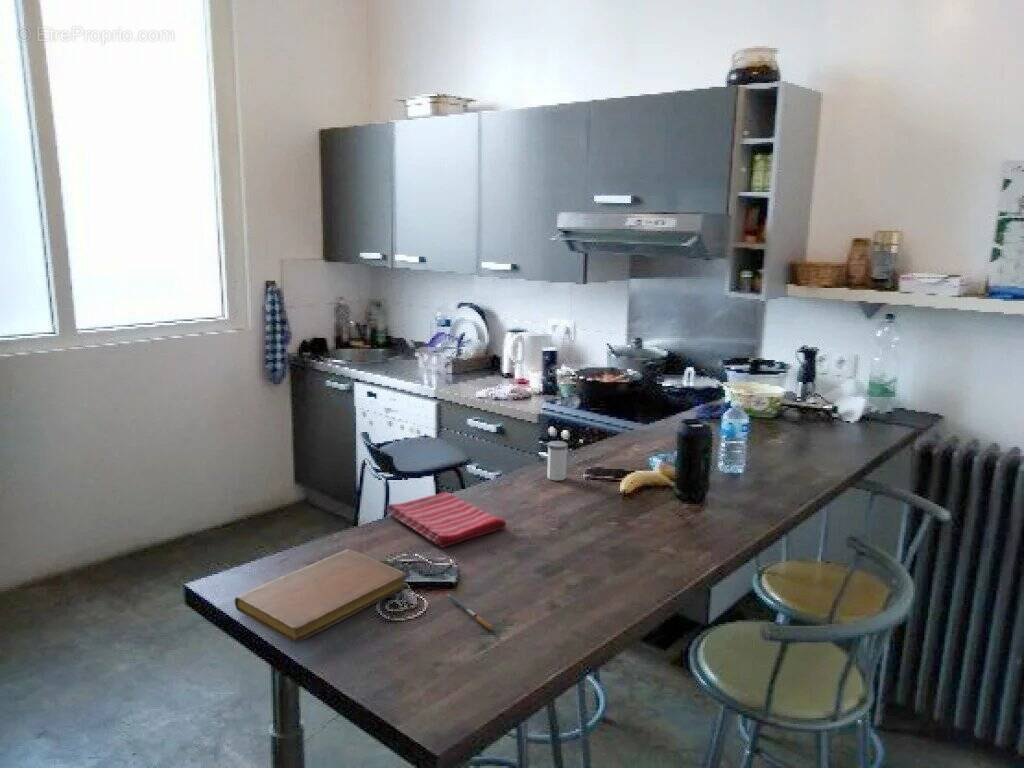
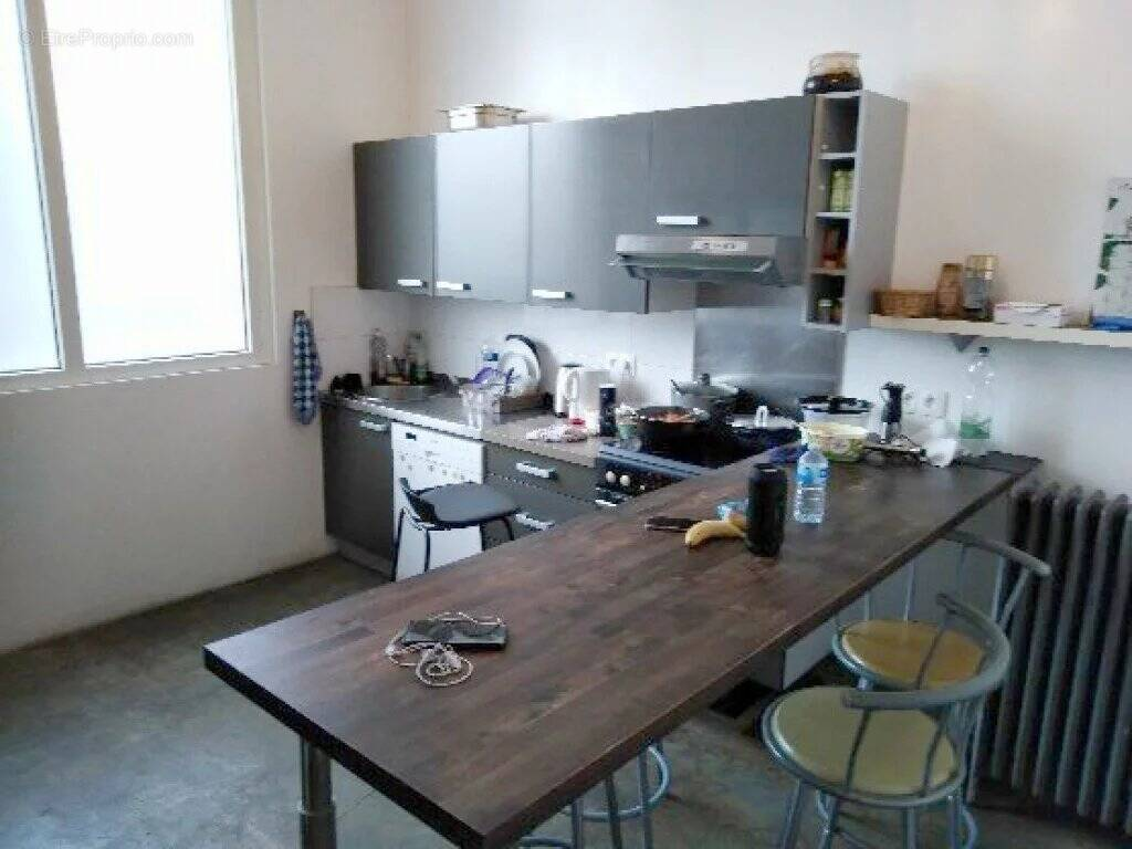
- dish towel (445, 516)
- notebook (324, 590)
- salt shaker (557, 460)
- pen (468, 610)
